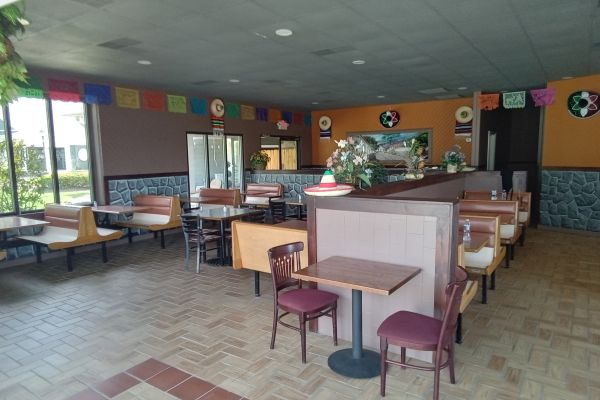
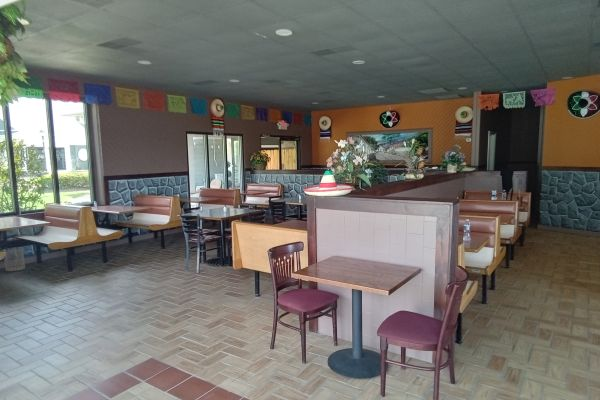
+ wastebasket (14, 258)
